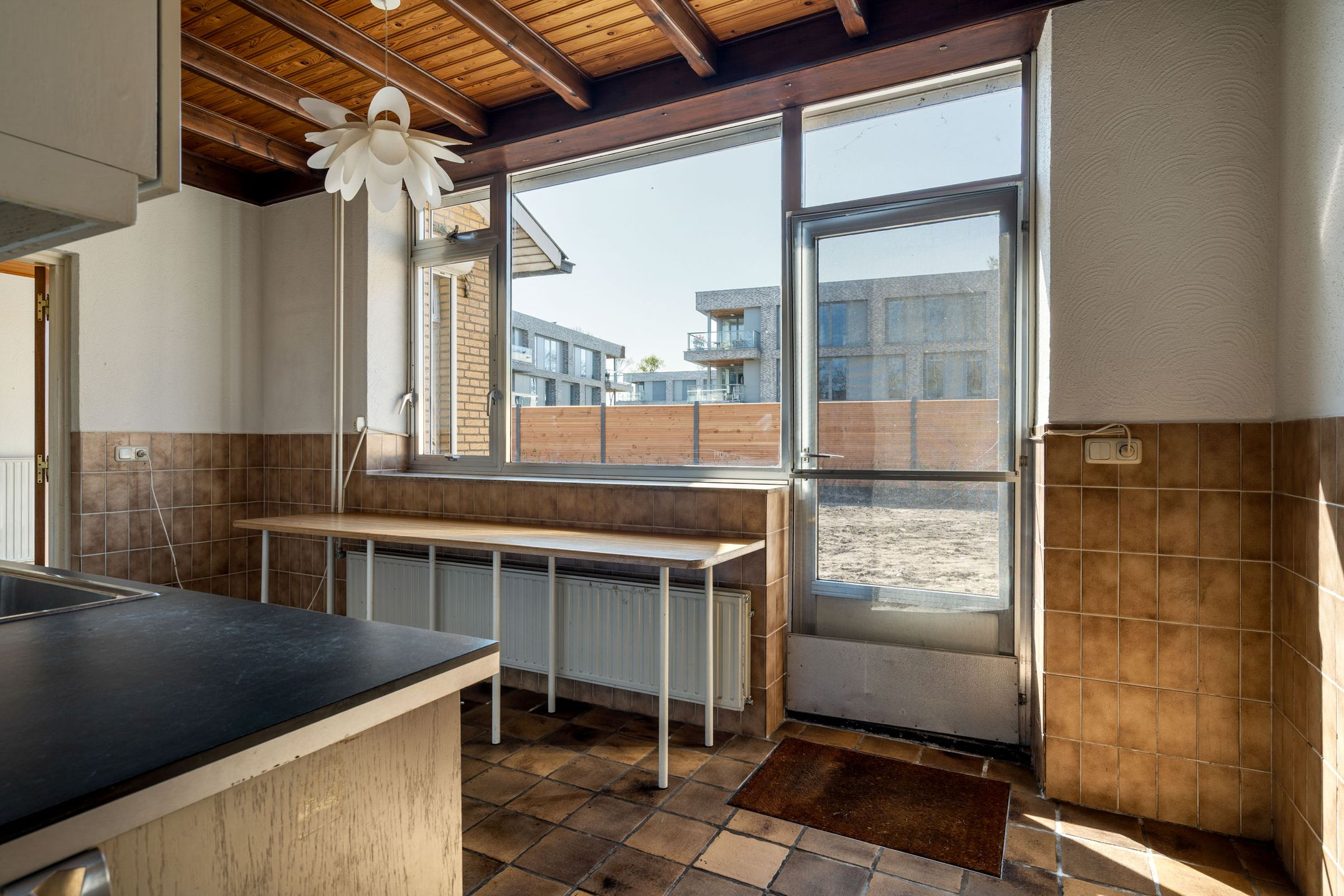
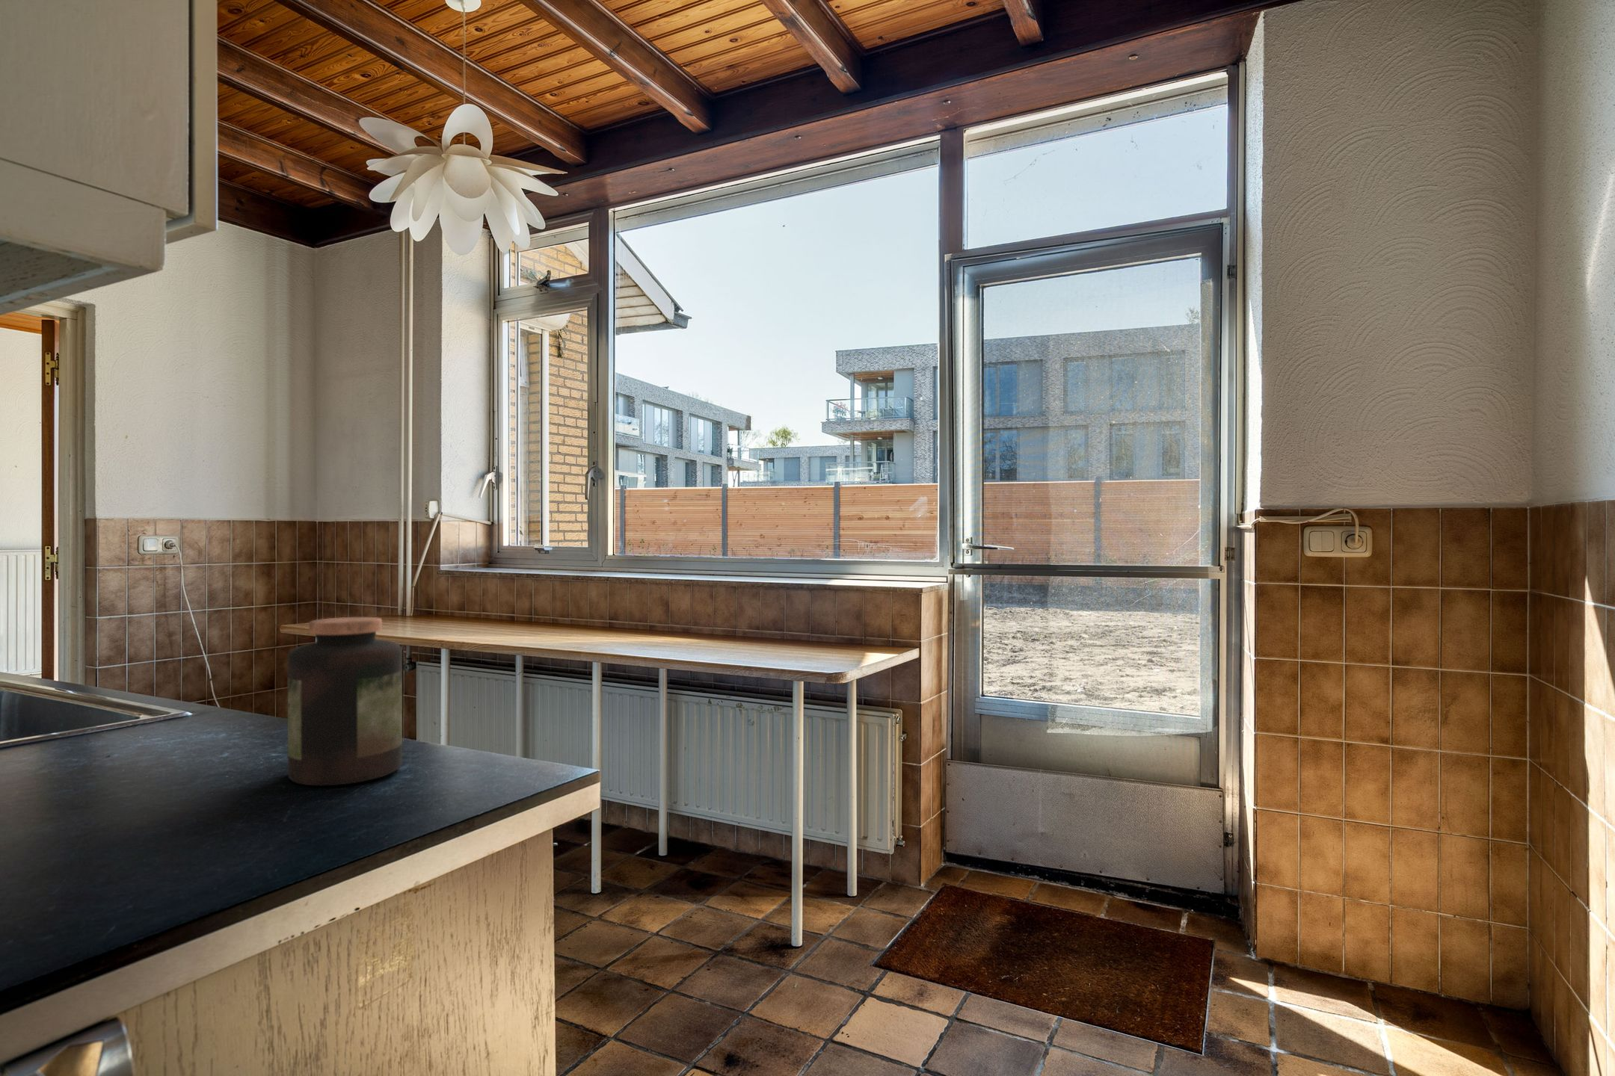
+ jar (346, 695)
